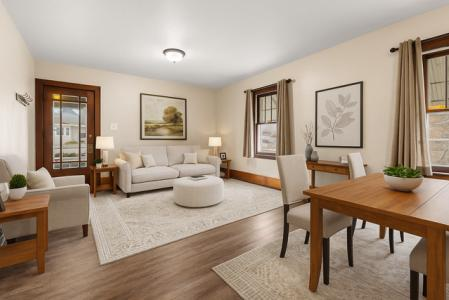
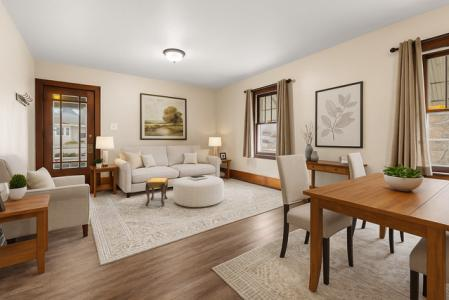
+ footstool (157, 187)
